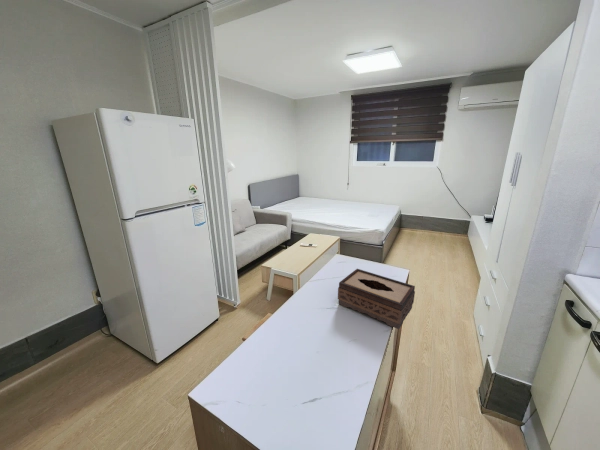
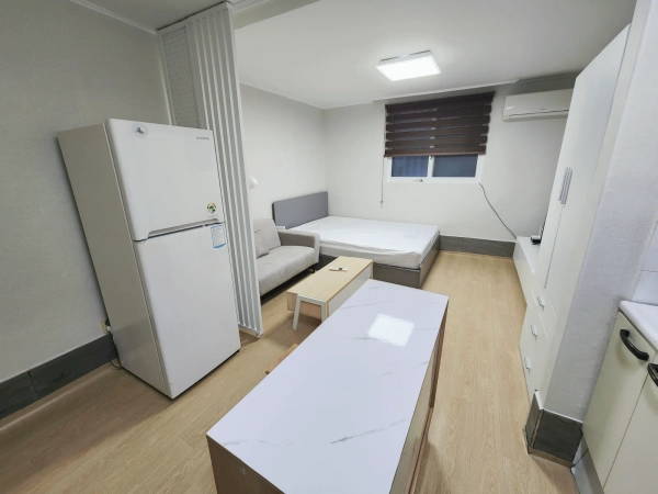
- tissue box (375, 295)
